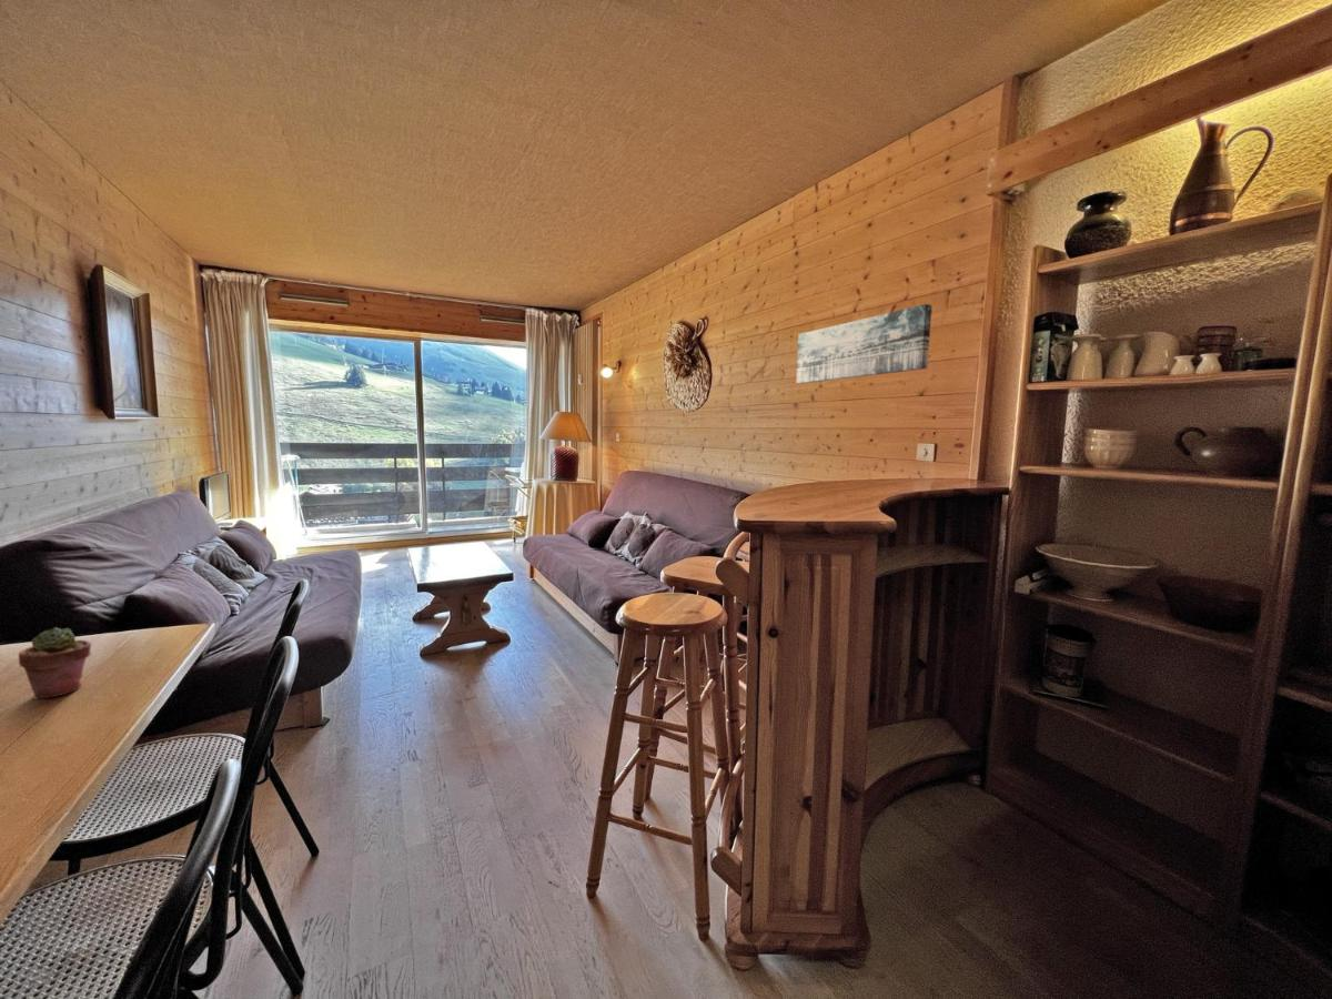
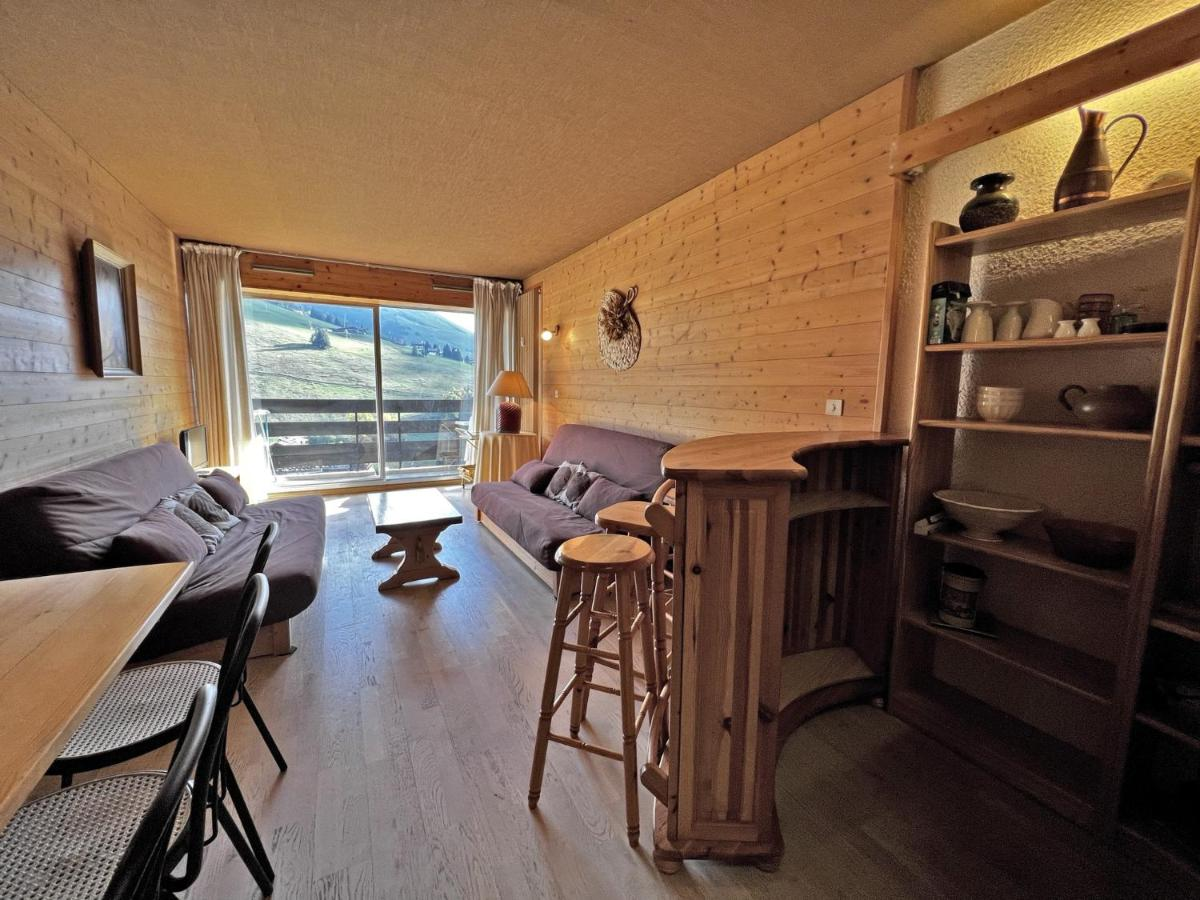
- potted succulent (56, 659)
- wall art (855, 349)
